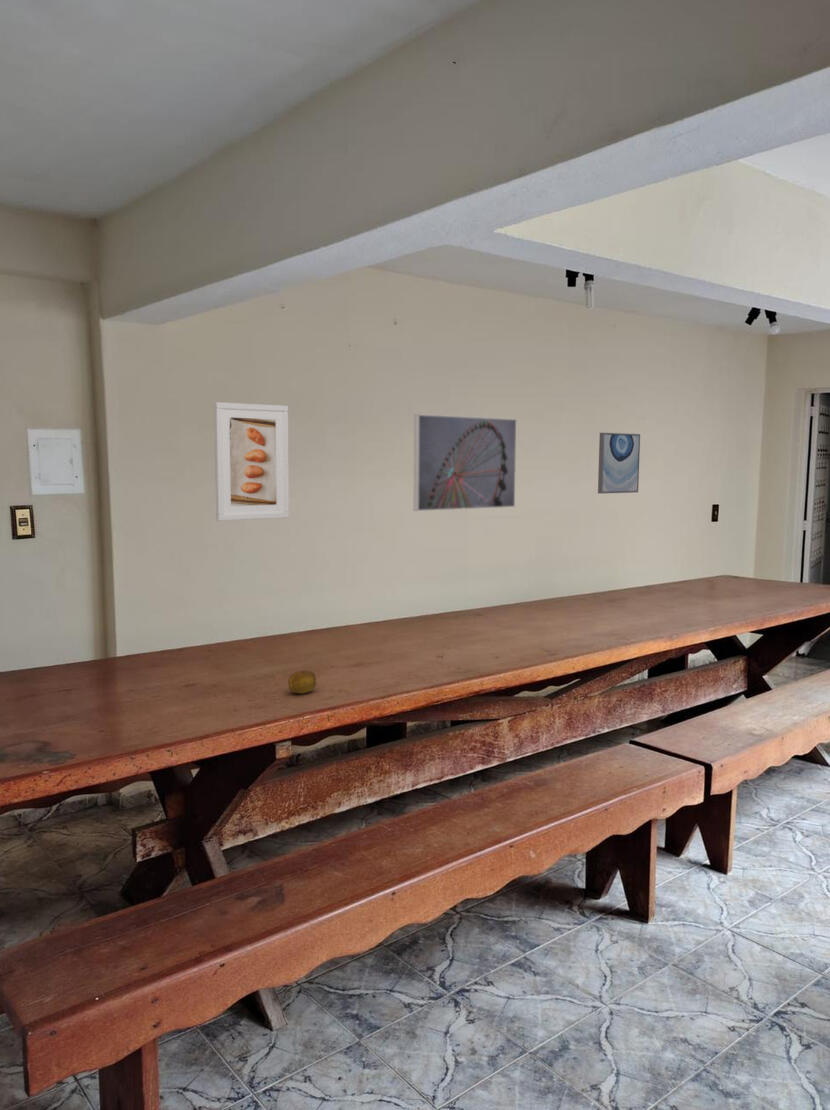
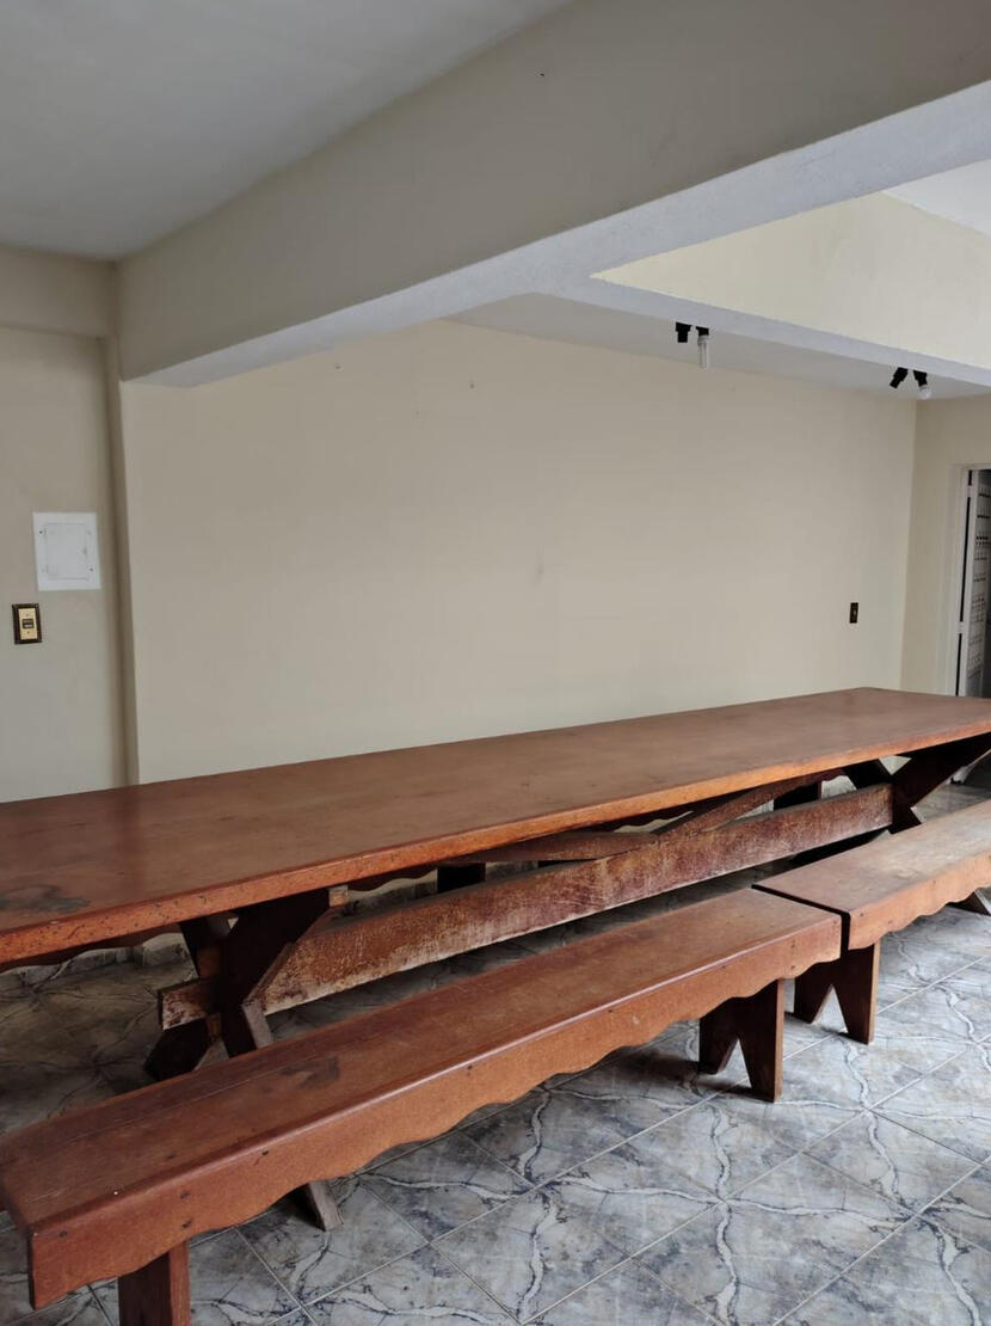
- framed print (467, 463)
- wall art (619, 463)
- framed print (252, 462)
- fruit (302, 681)
